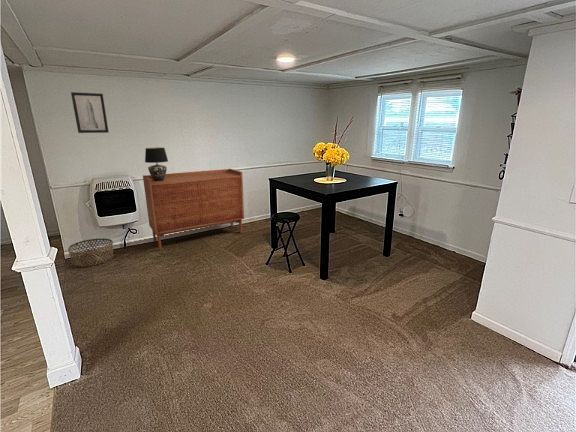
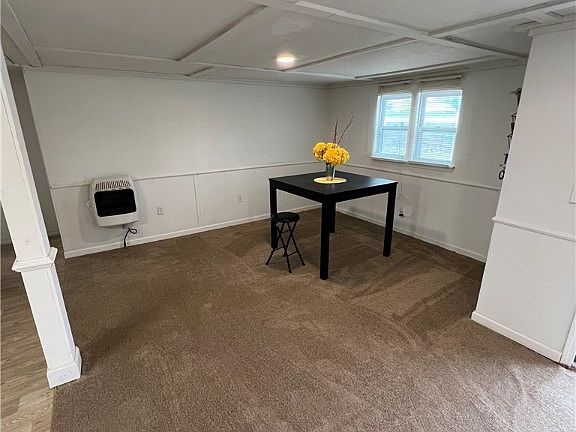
- sideboard (197, 206)
- table lamp (157, 164)
- wall art (90, 113)
- basket (92, 252)
